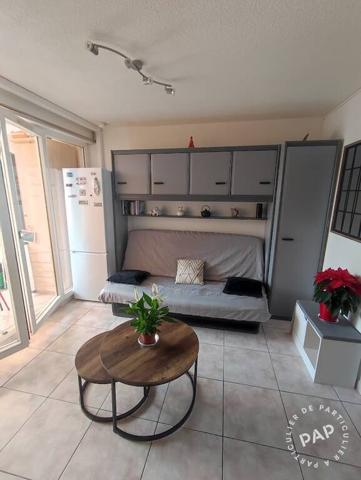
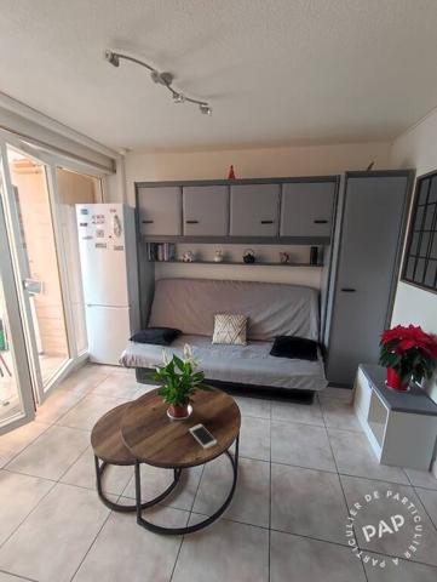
+ smartphone (202, 435)
